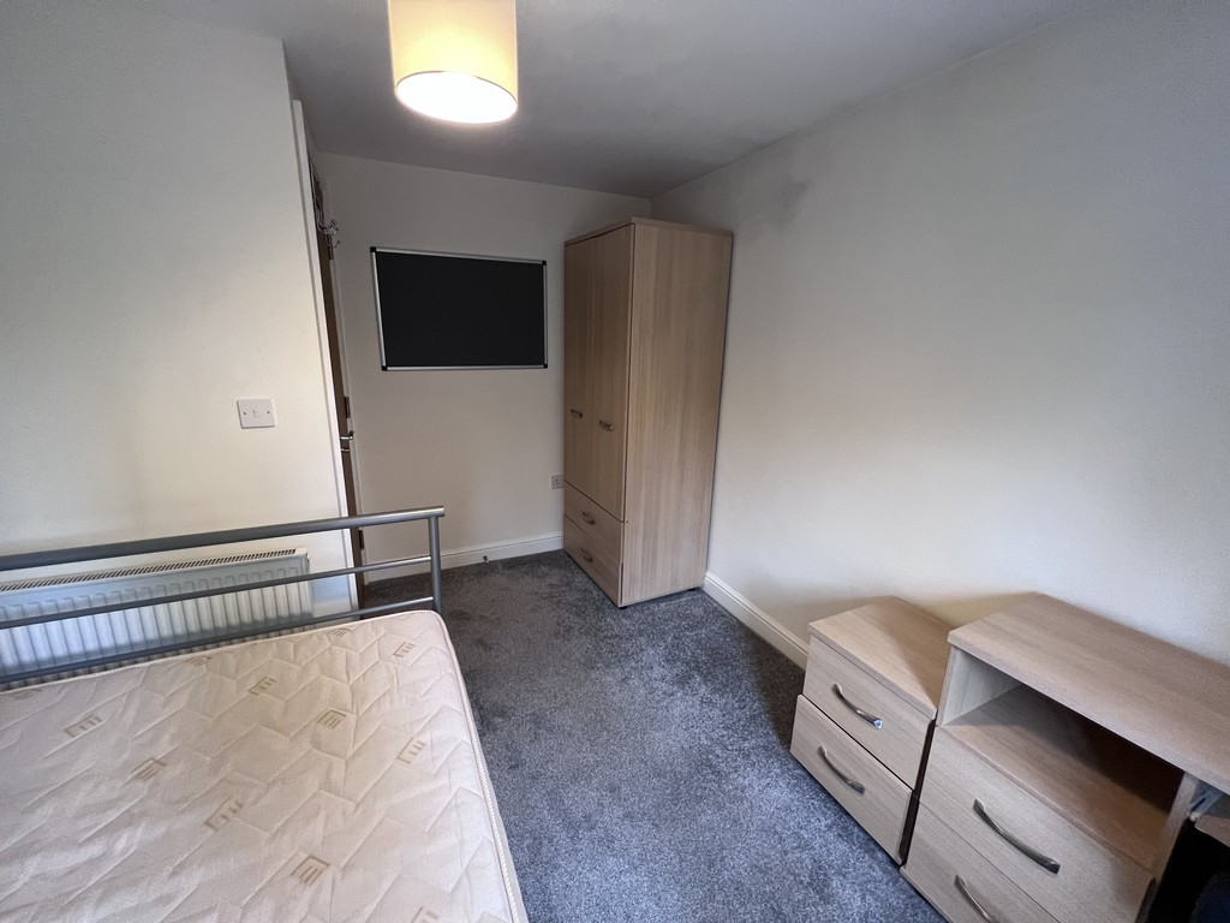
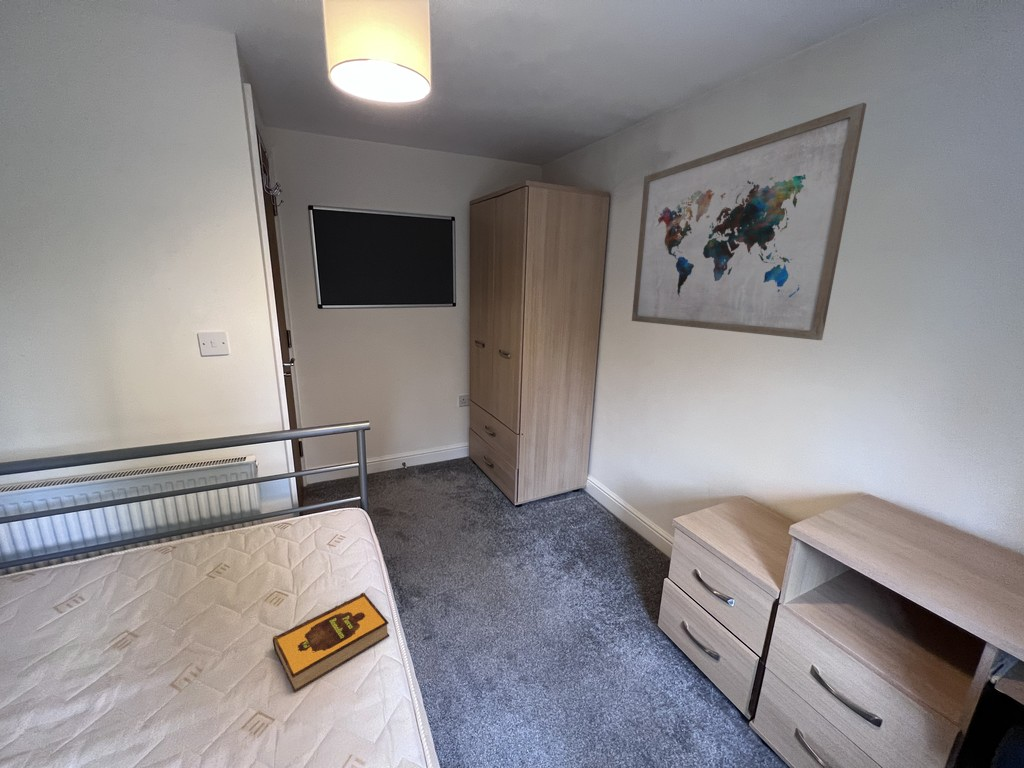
+ hardback book (332, 634)
+ wall art (716, 242)
